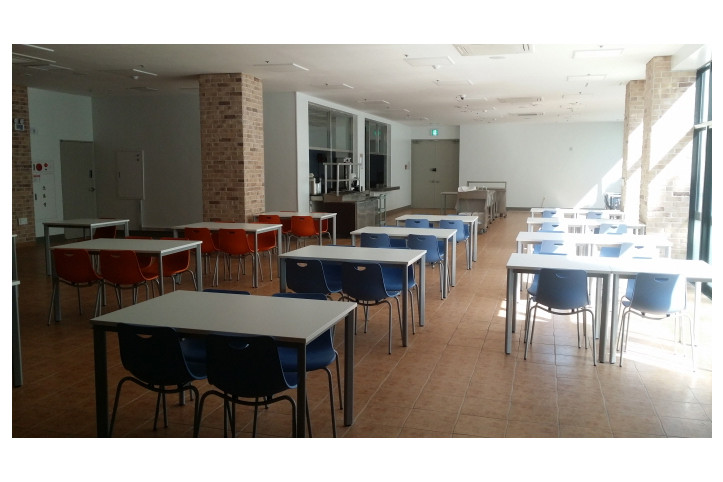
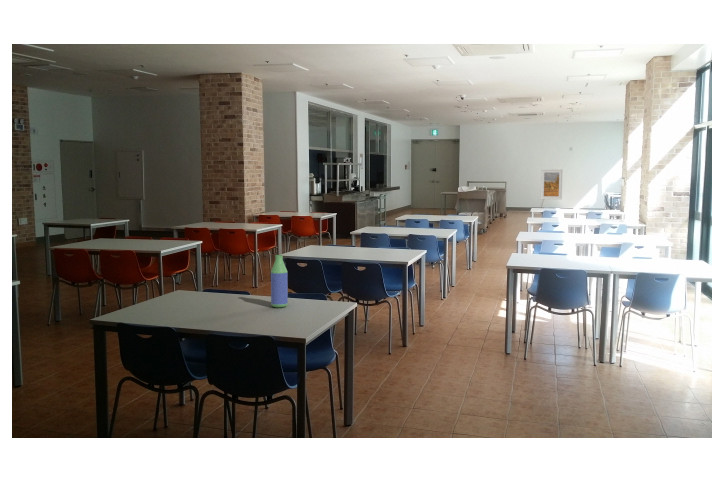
+ bottle (279, 280)
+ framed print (551, 184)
